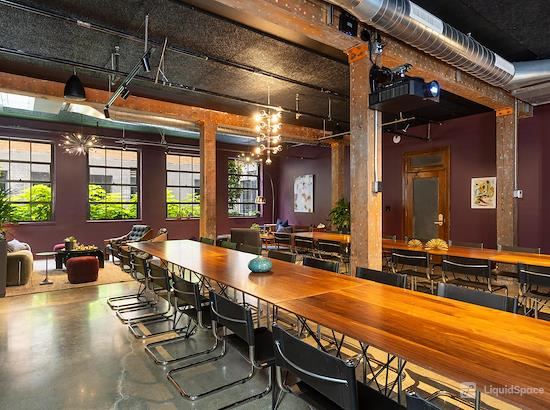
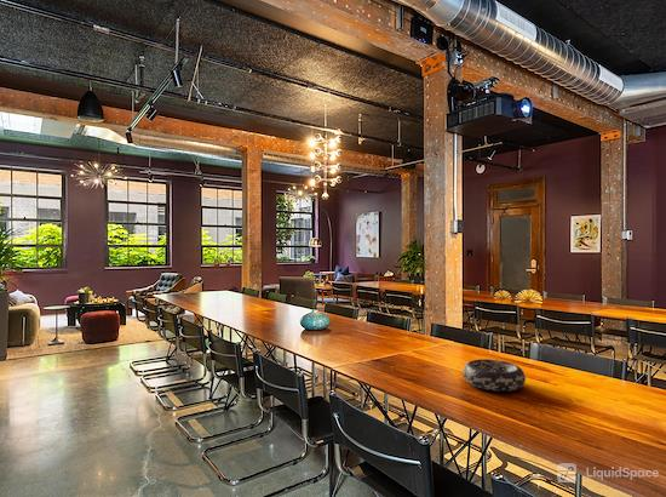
+ decorative bowl (493, 375)
